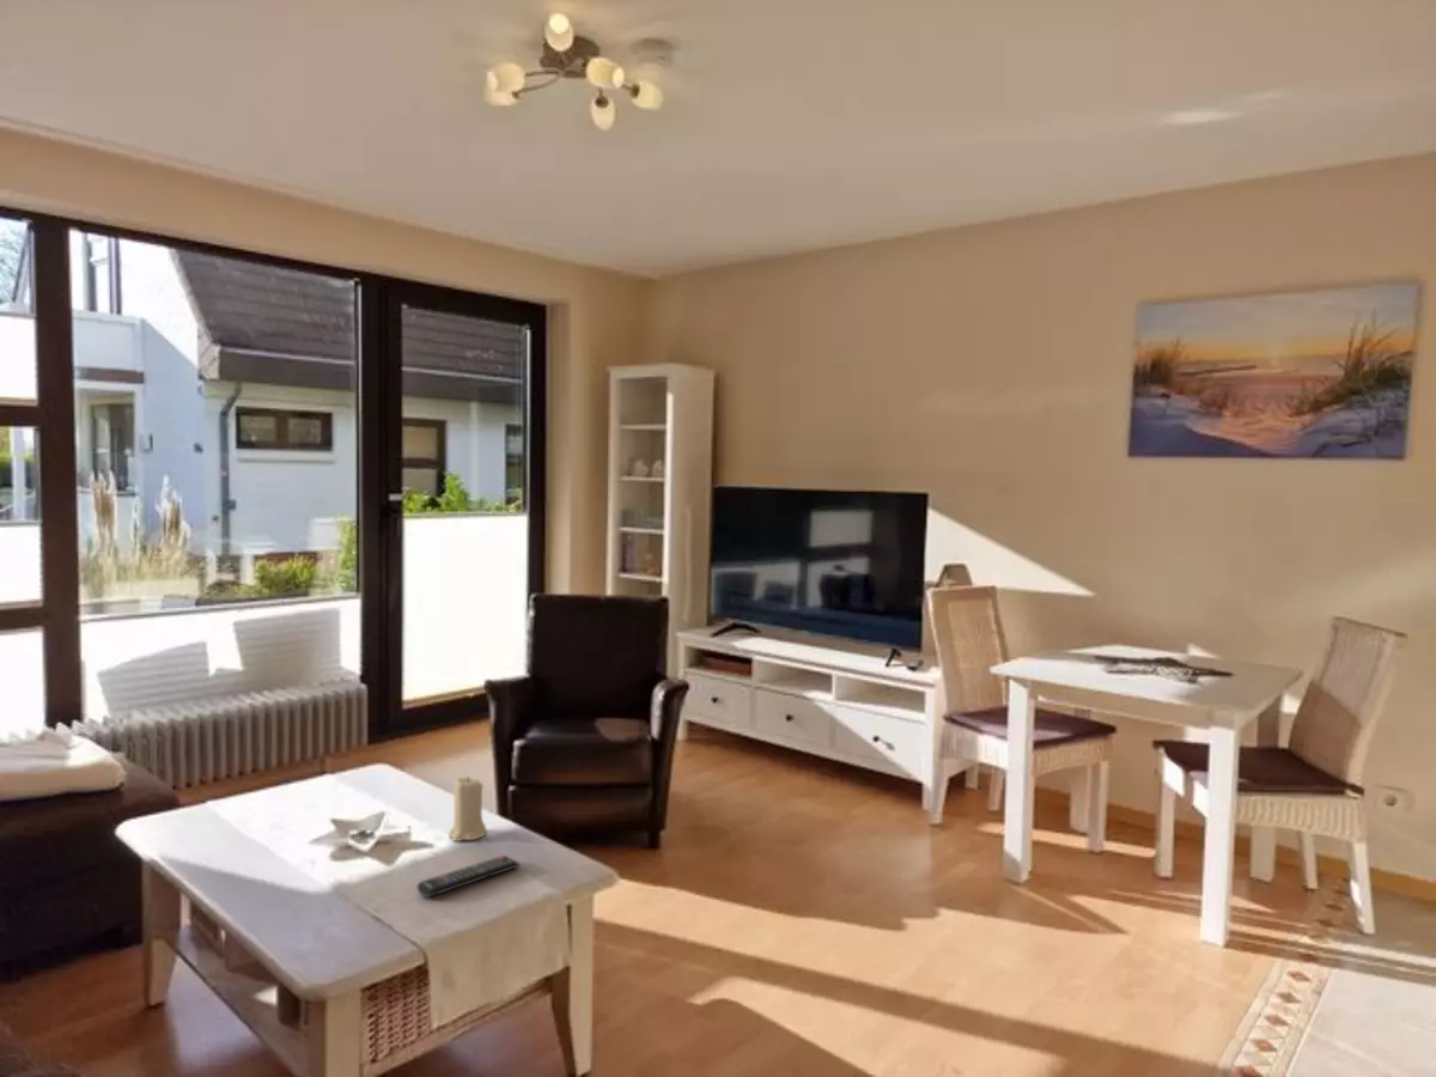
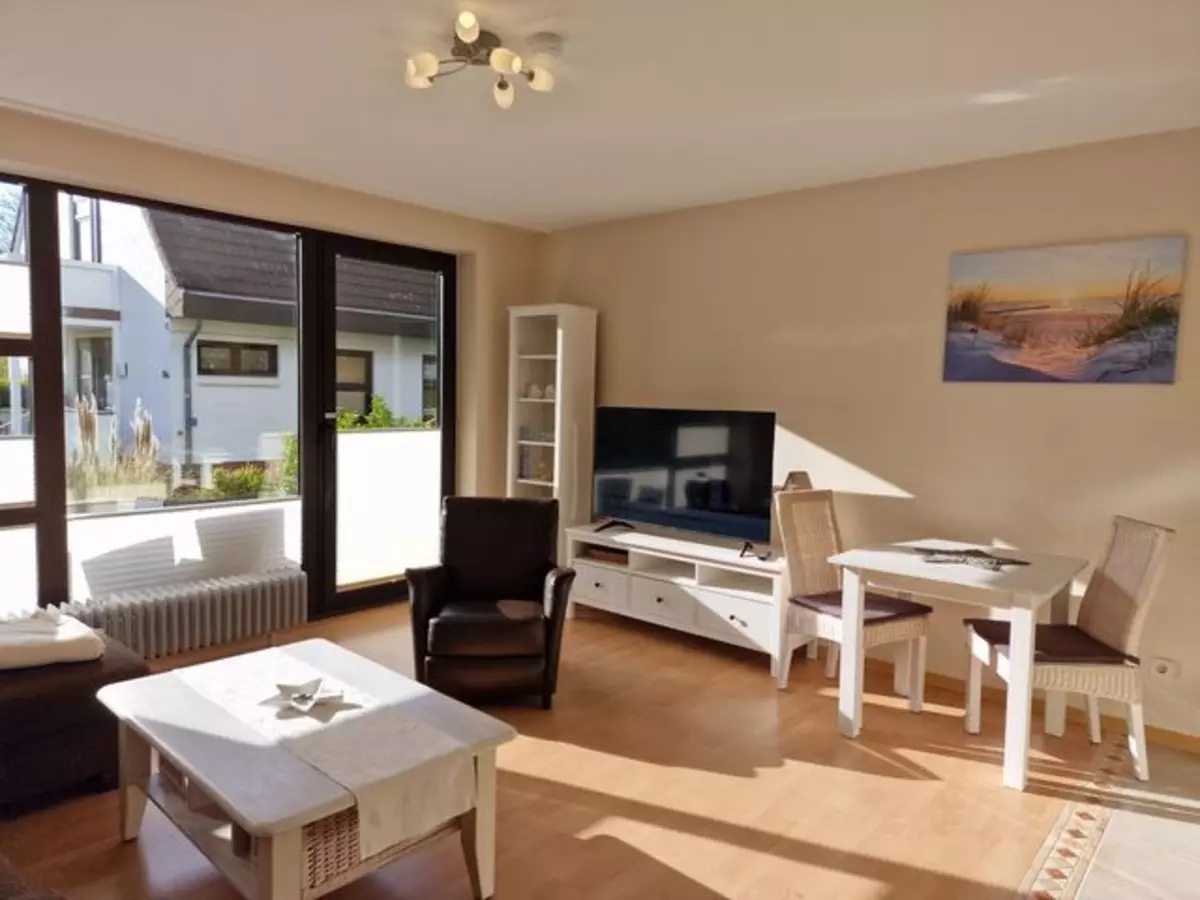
- candle (467, 805)
- remote control (469, 875)
